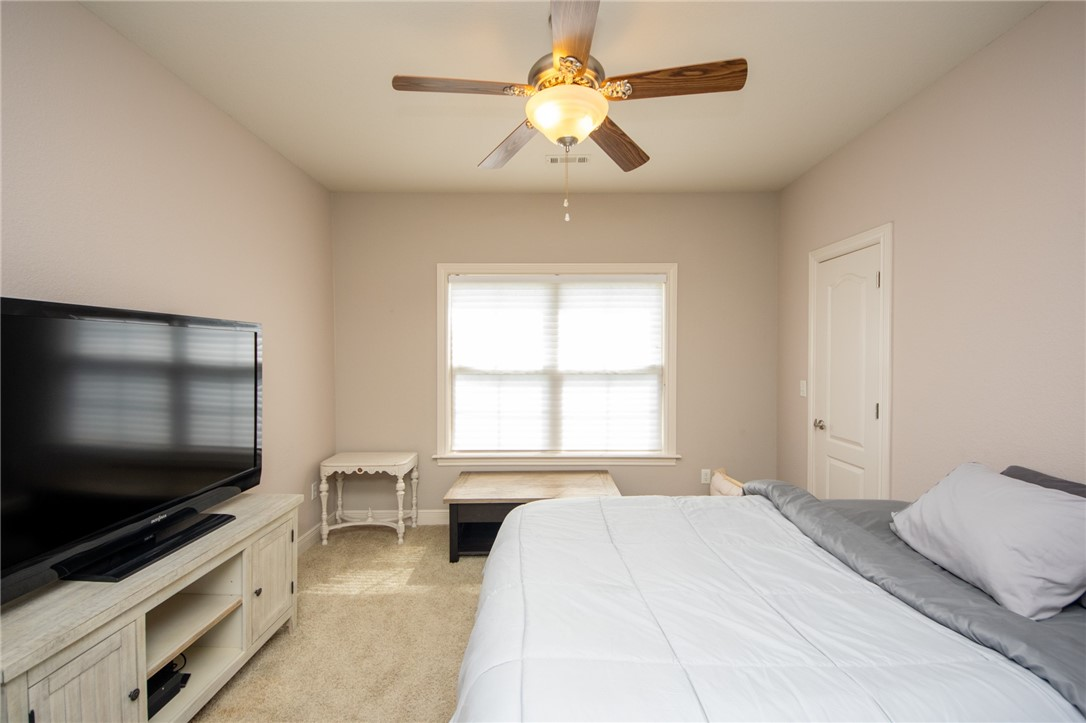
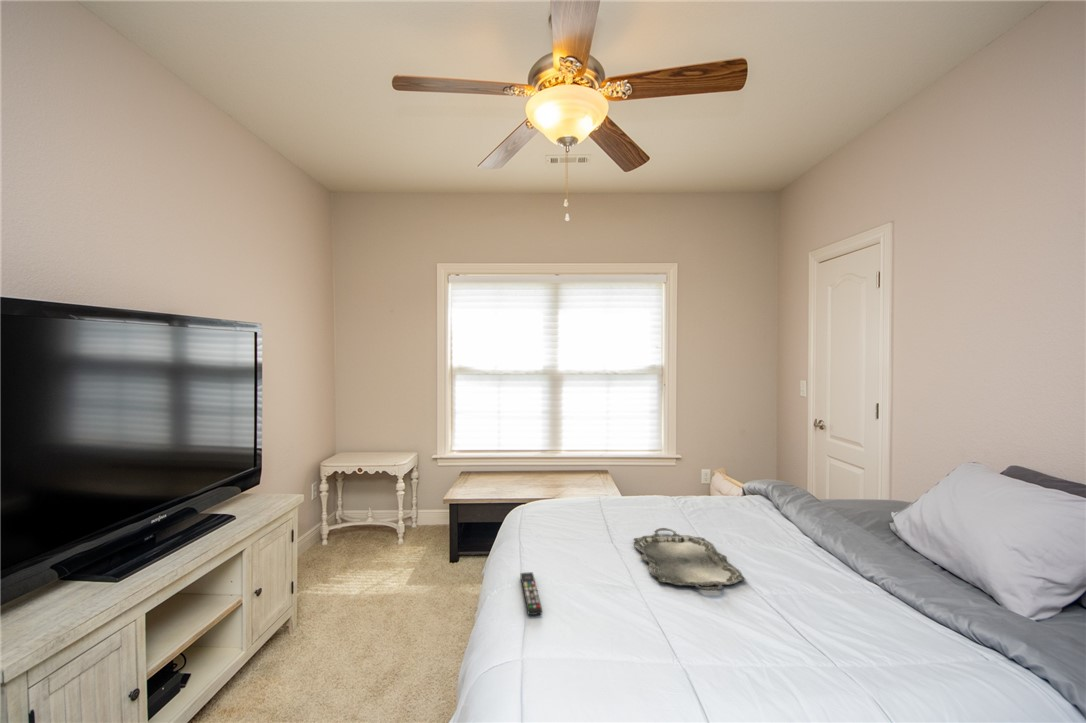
+ serving tray (683, 557)
+ remote control (530, 591)
